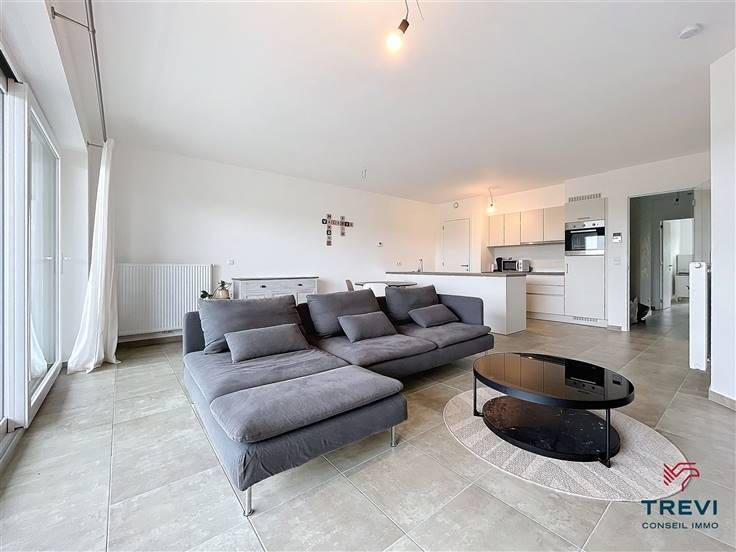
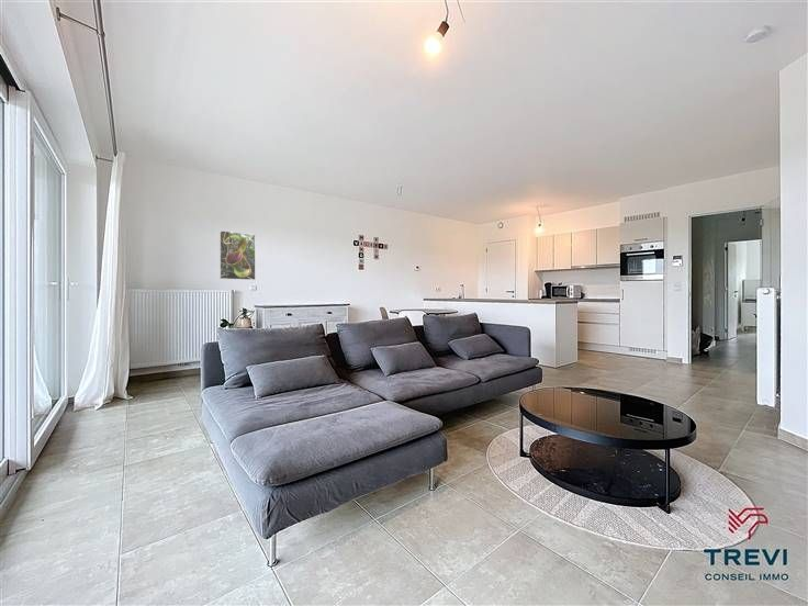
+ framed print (237, 256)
